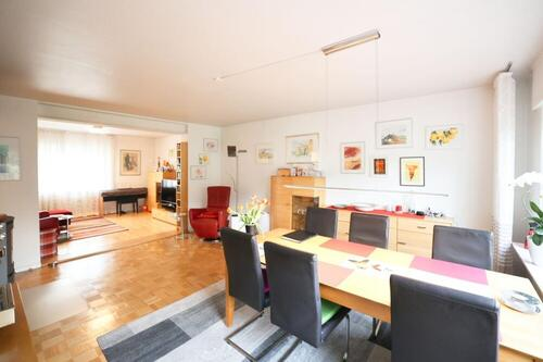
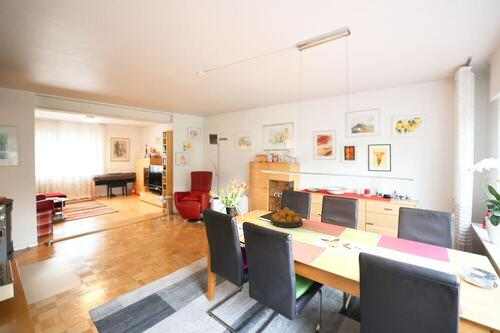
+ fruit bowl (286, 216)
